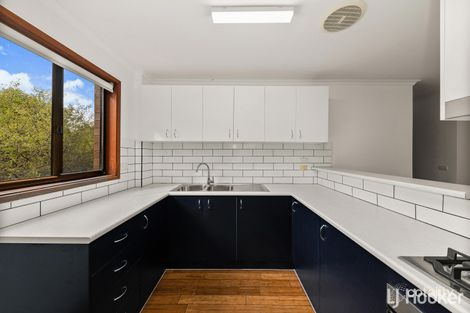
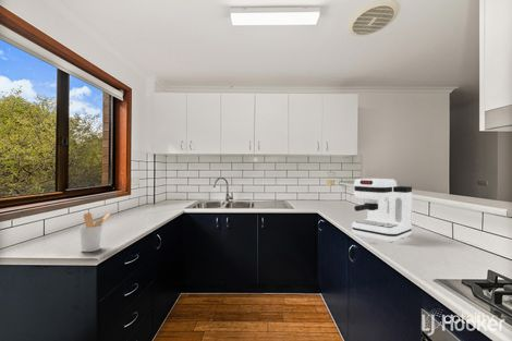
+ utensil holder (96, 230)
+ coffee maker (379, 207)
